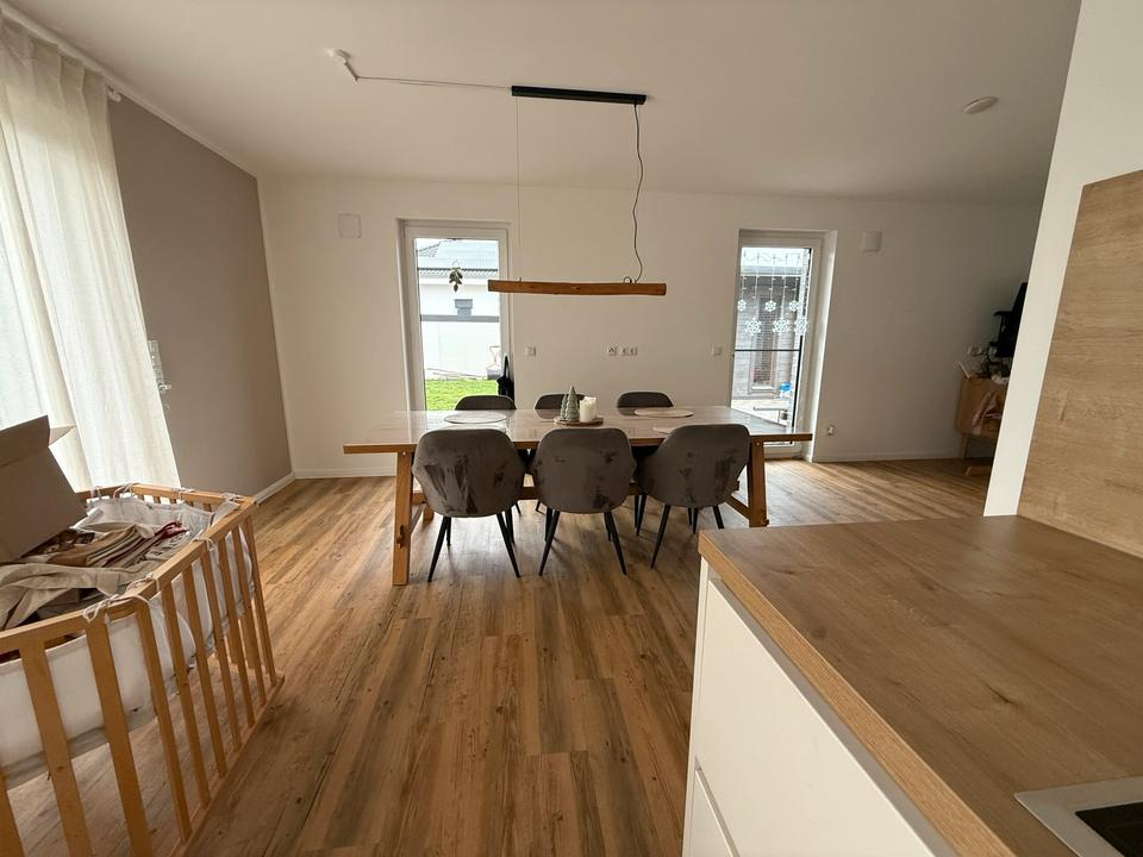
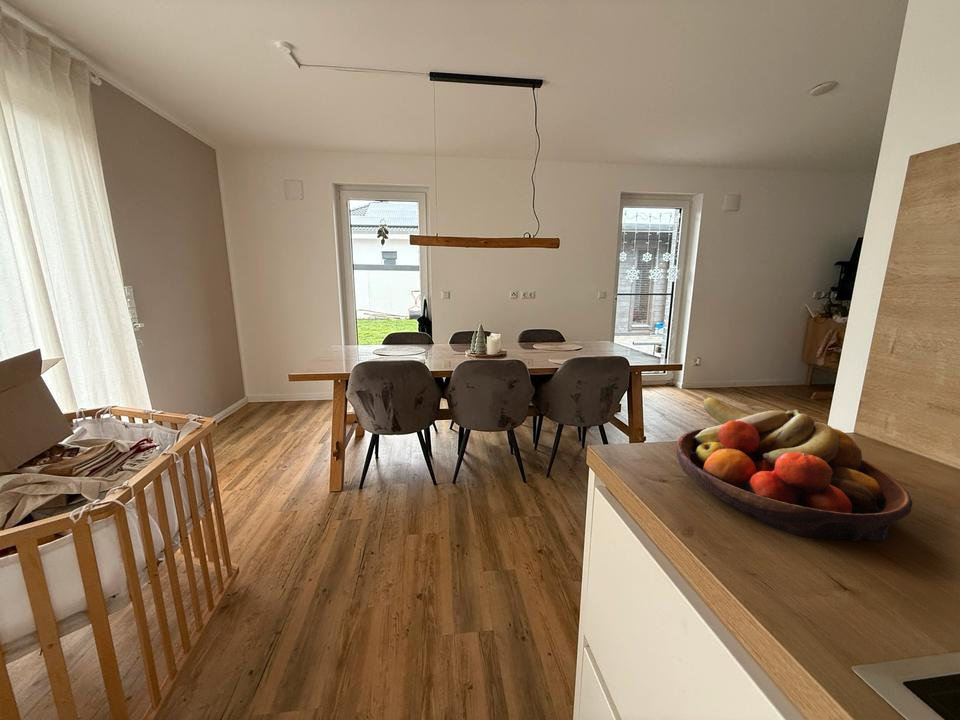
+ fruit bowl (775, 453)
